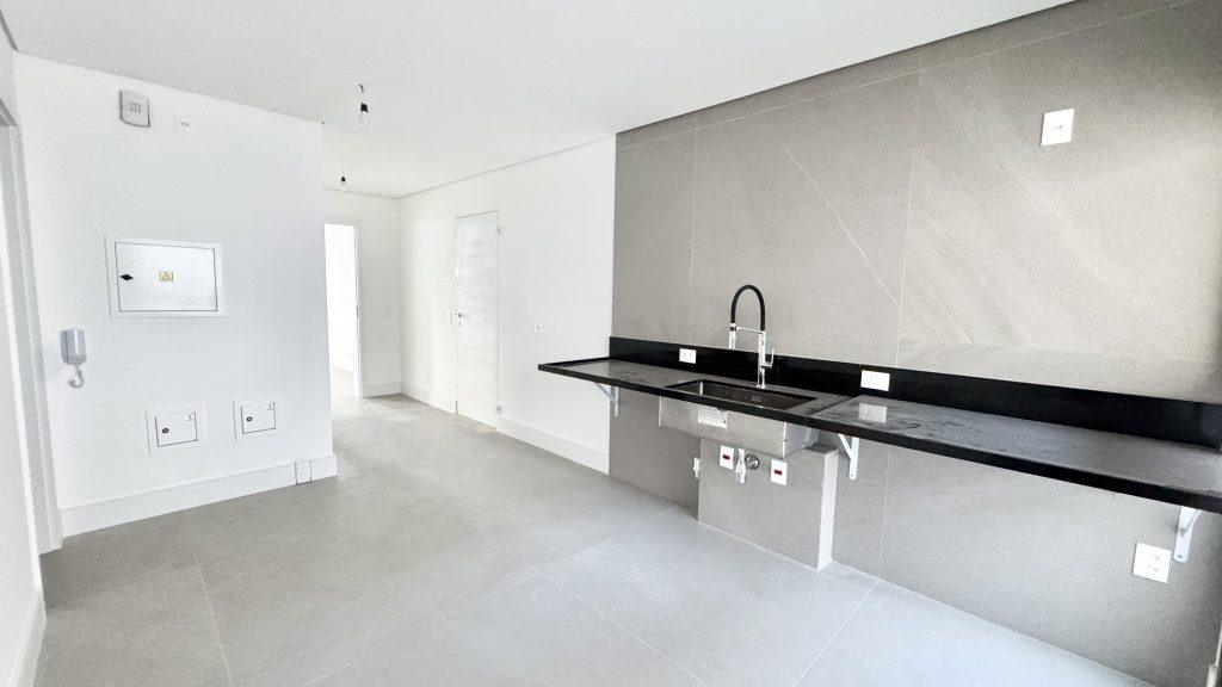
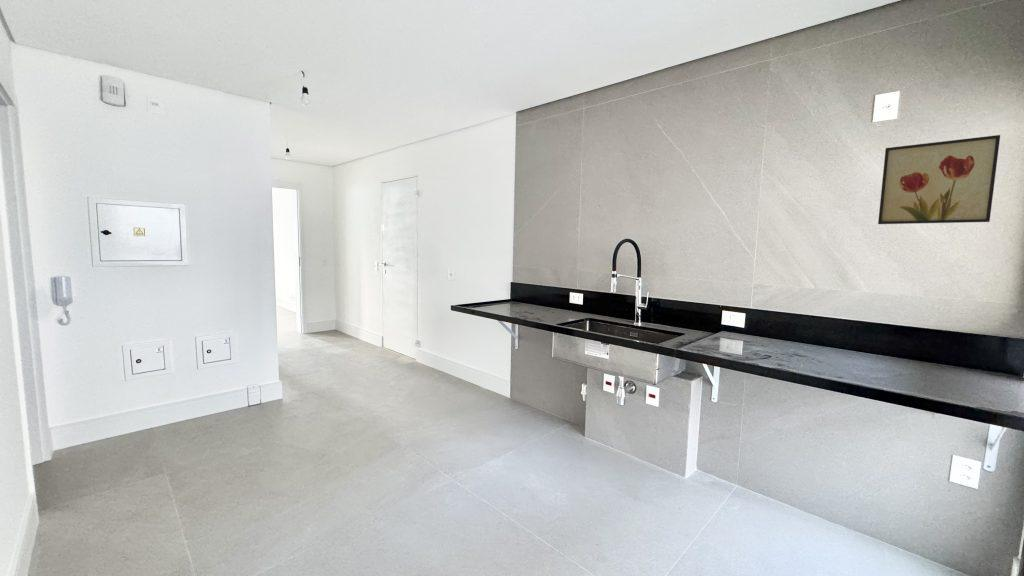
+ wall art (934, 183)
